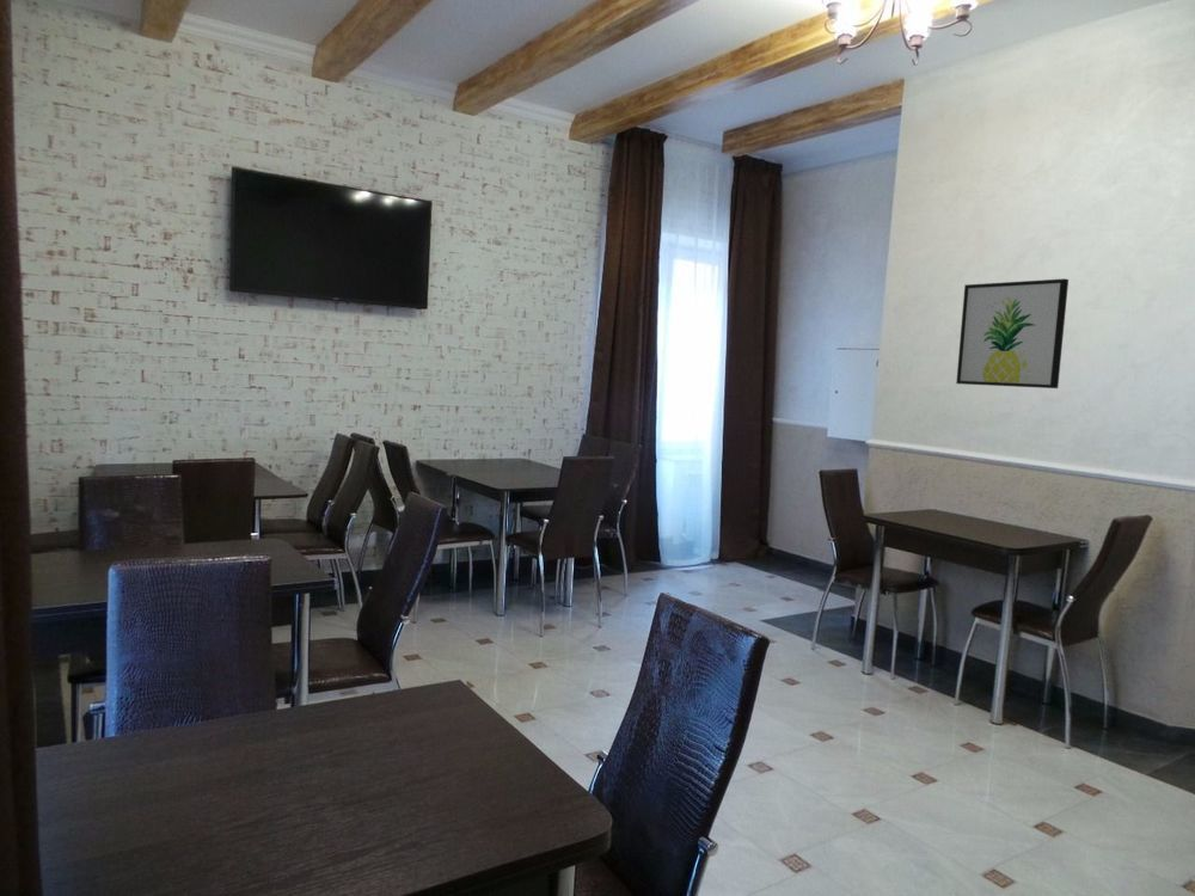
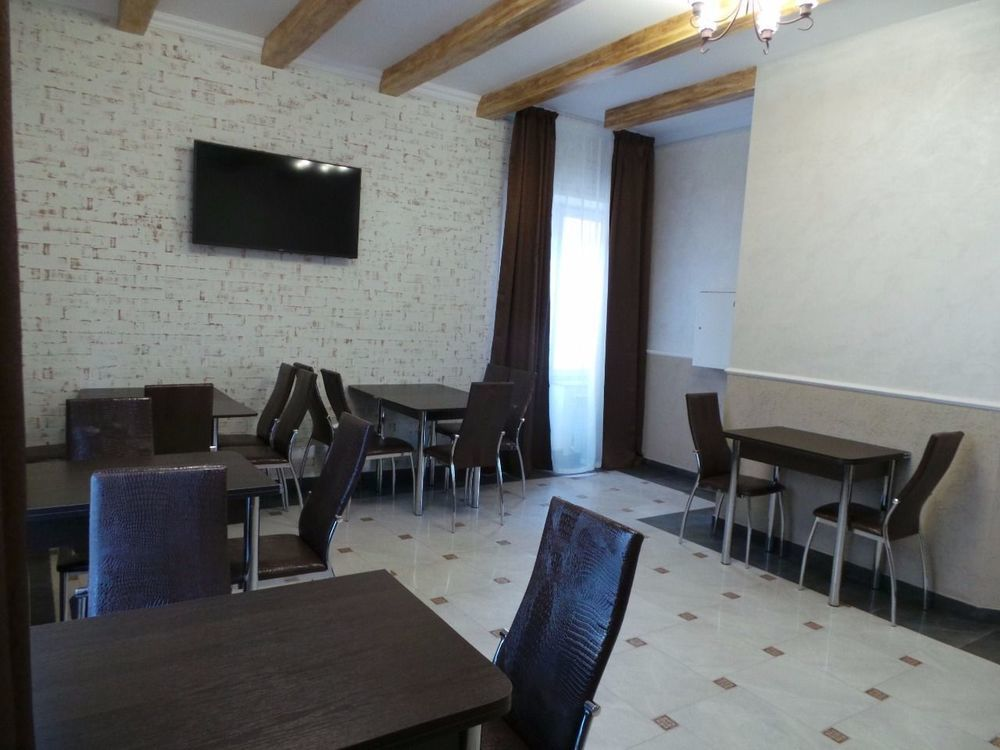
- wall art (1009, 333)
